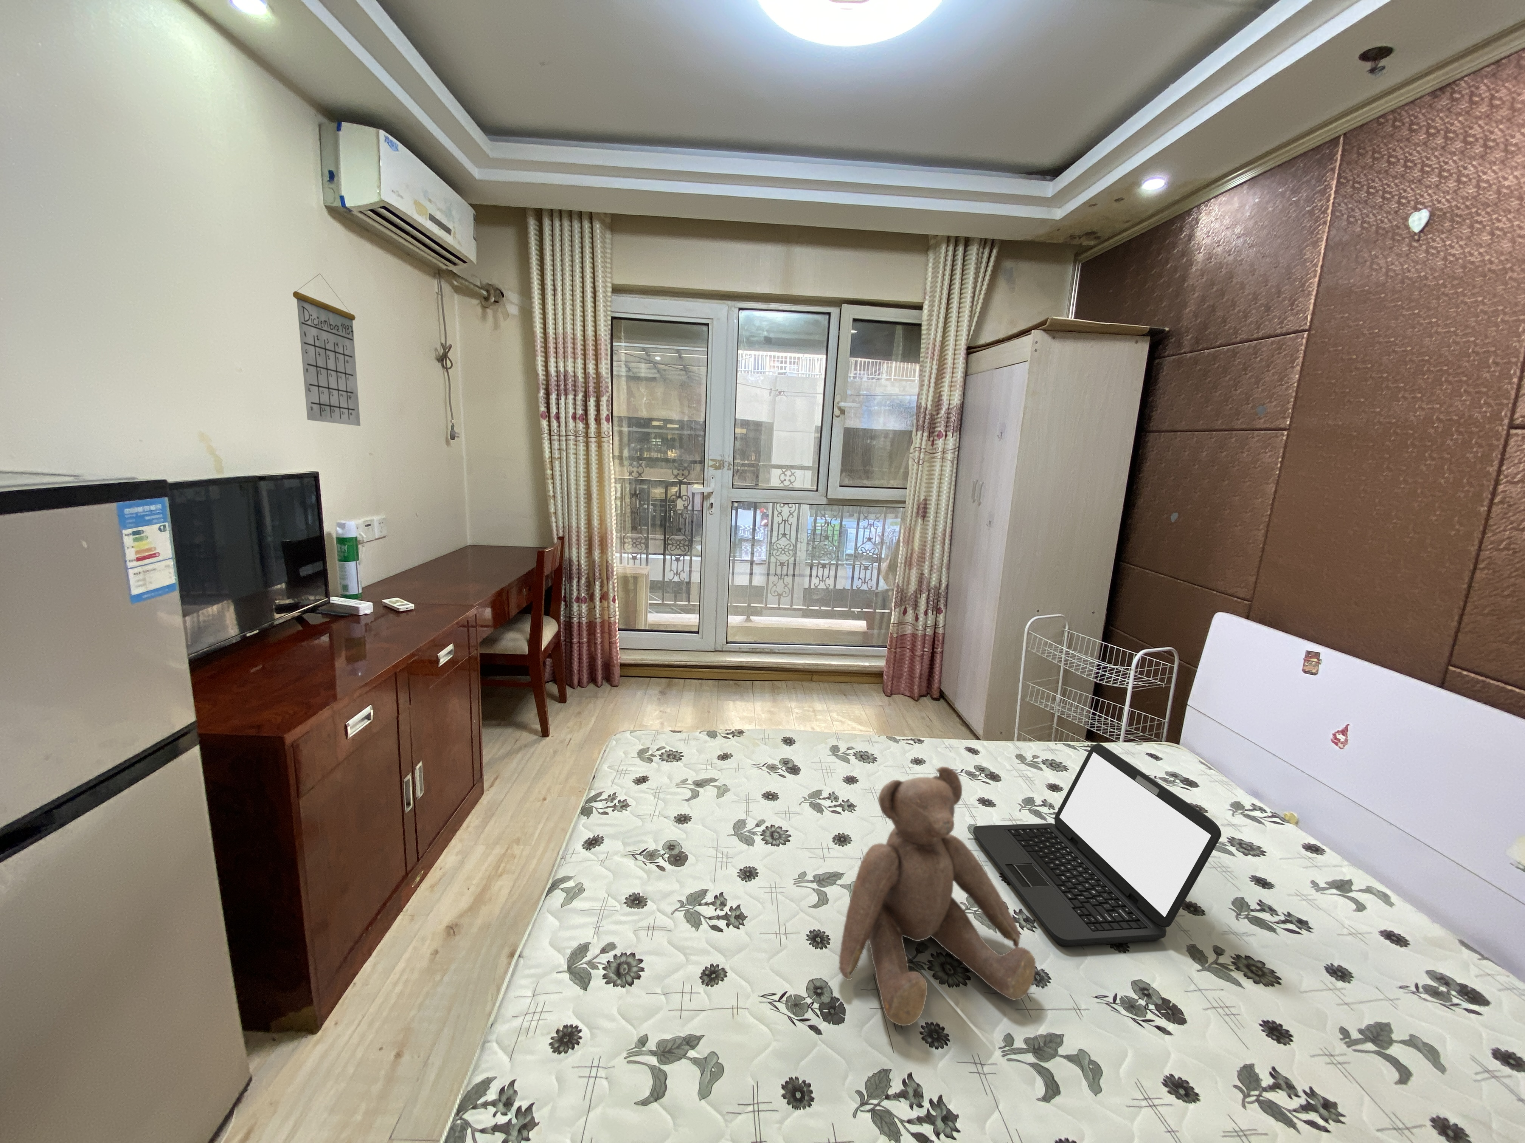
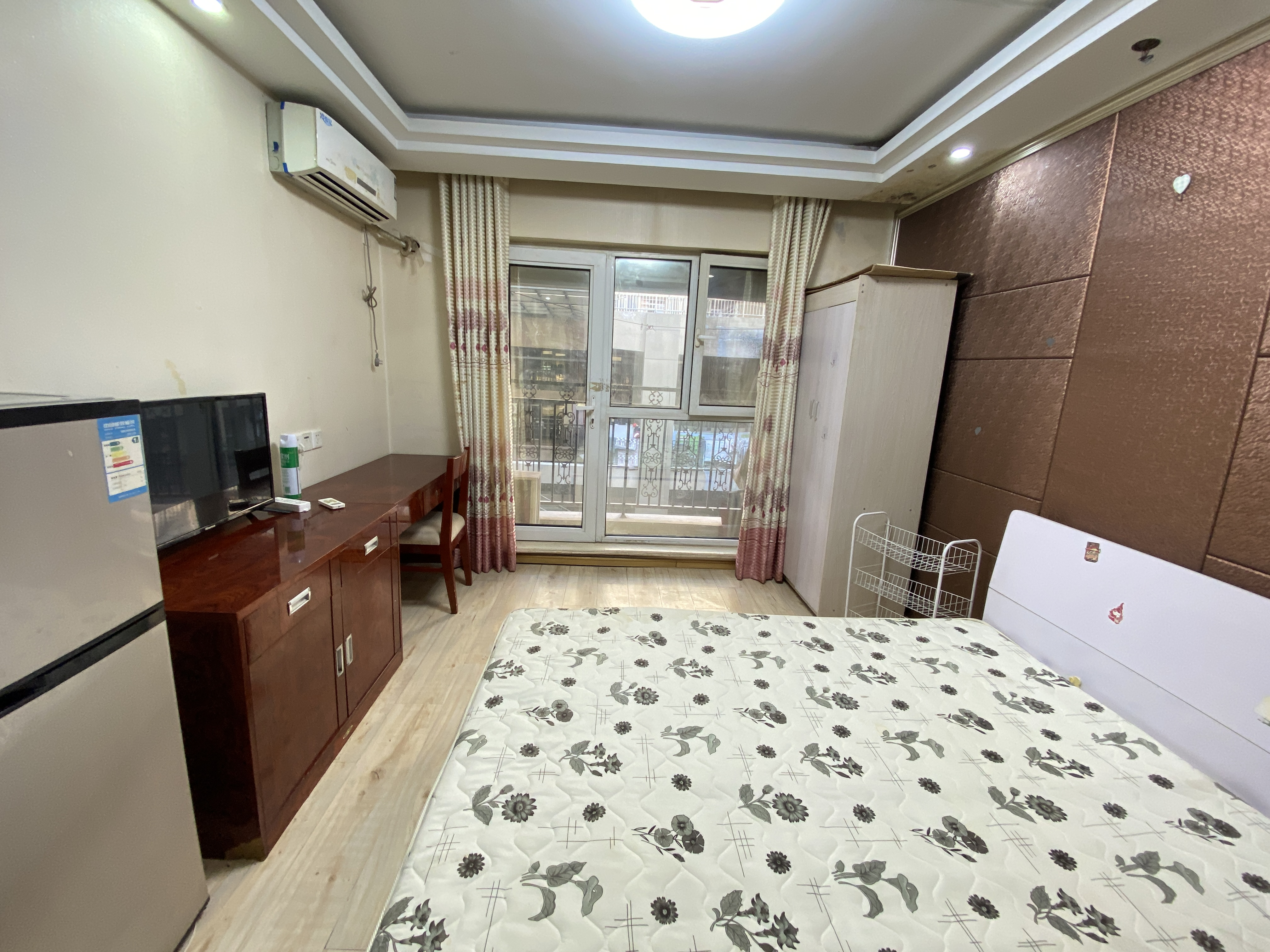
- teddy bear (937, 885)
- calendar (329, 351)
- laptop (1080, 831)
